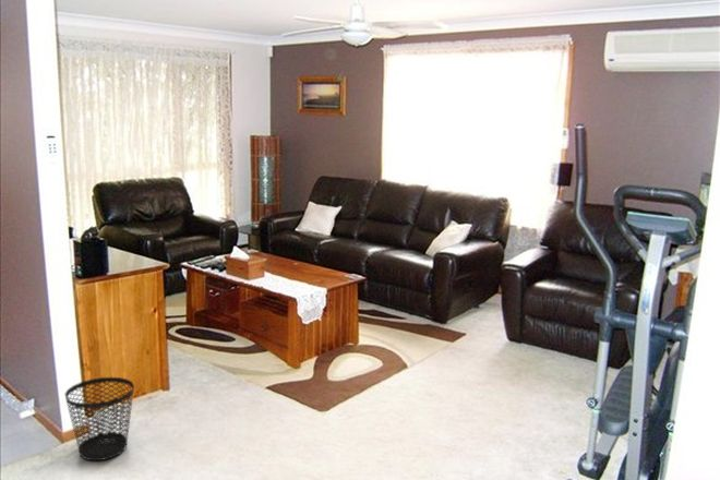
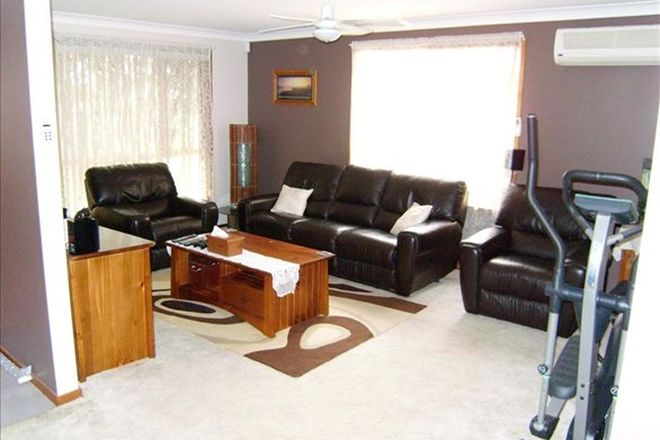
- wastebasket (101, 420)
